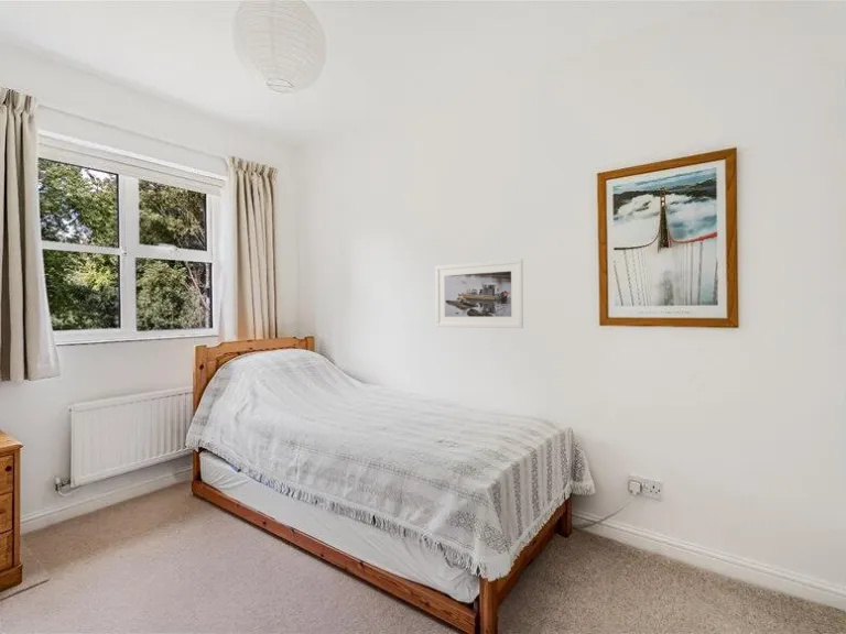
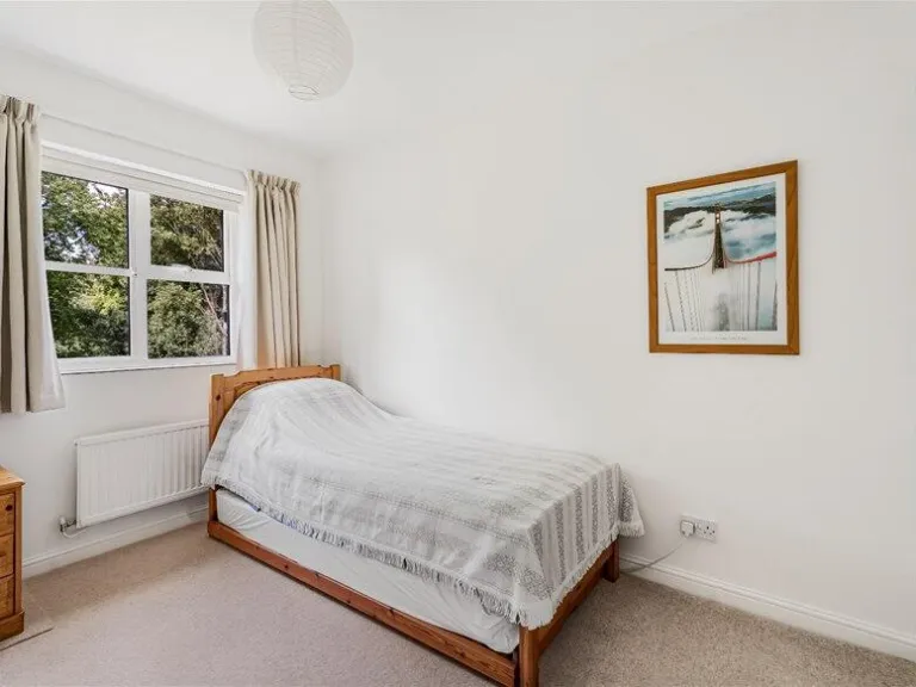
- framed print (476, 295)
